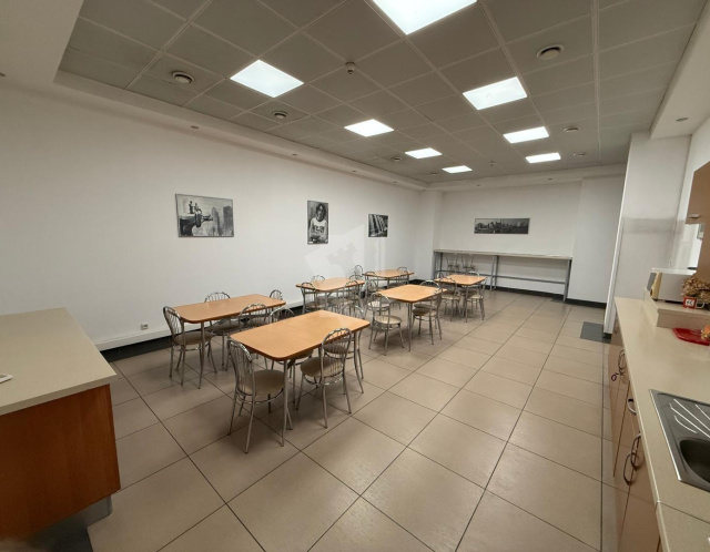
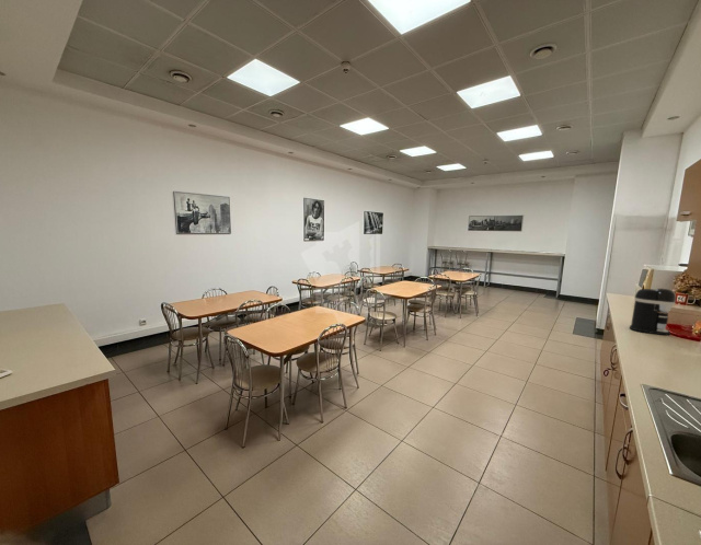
+ coffee maker (652, 310)
